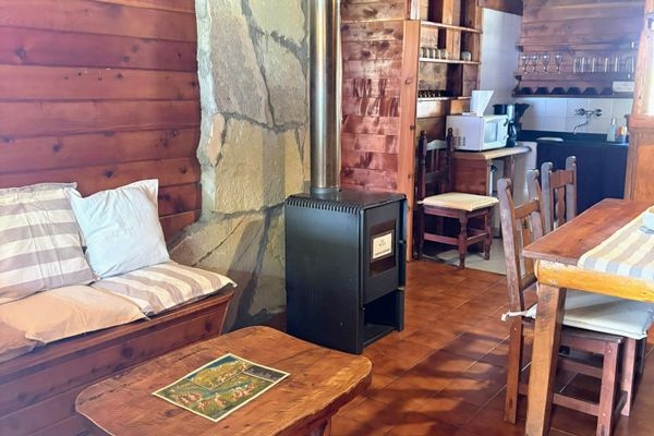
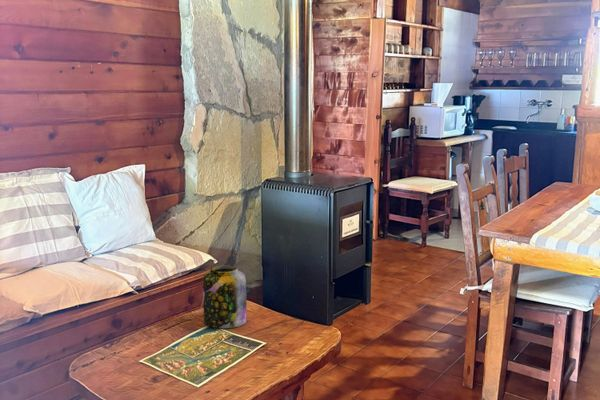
+ jar (224, 295)
